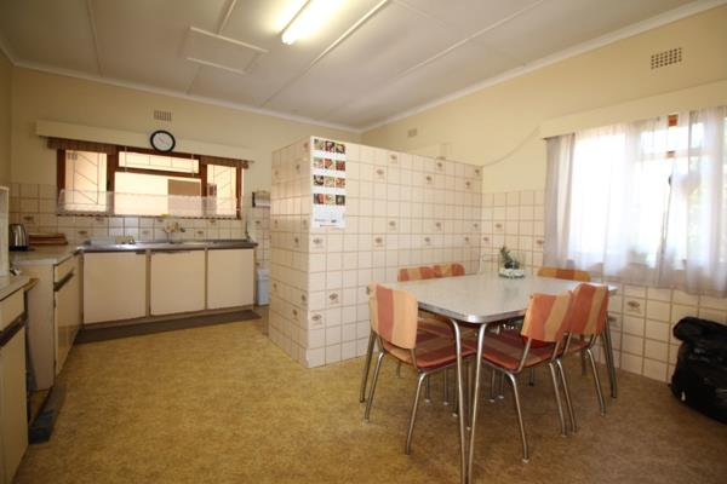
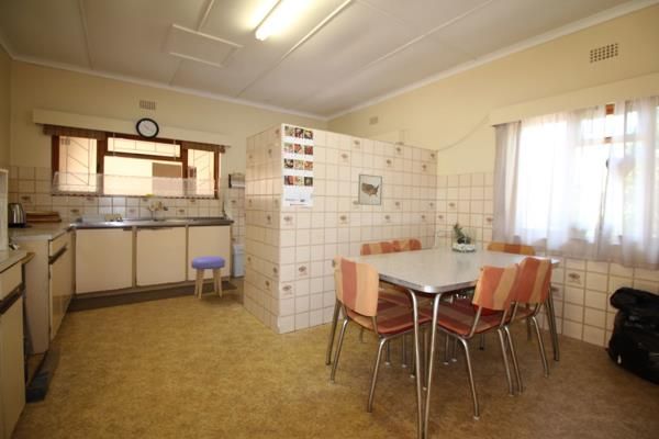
+ stool (203, 274)
+ wall art (370, 190)
